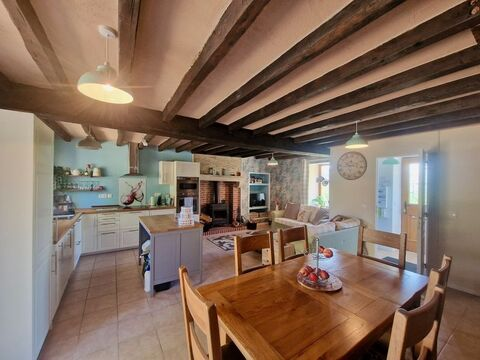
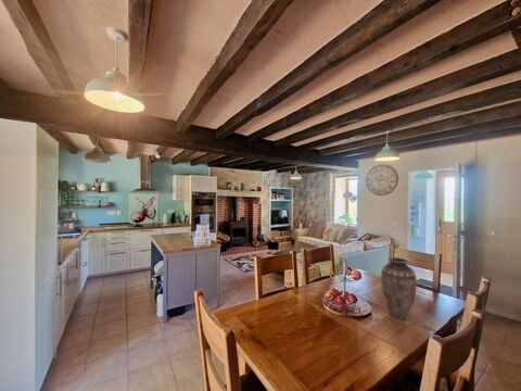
+ vase (397, 287)
